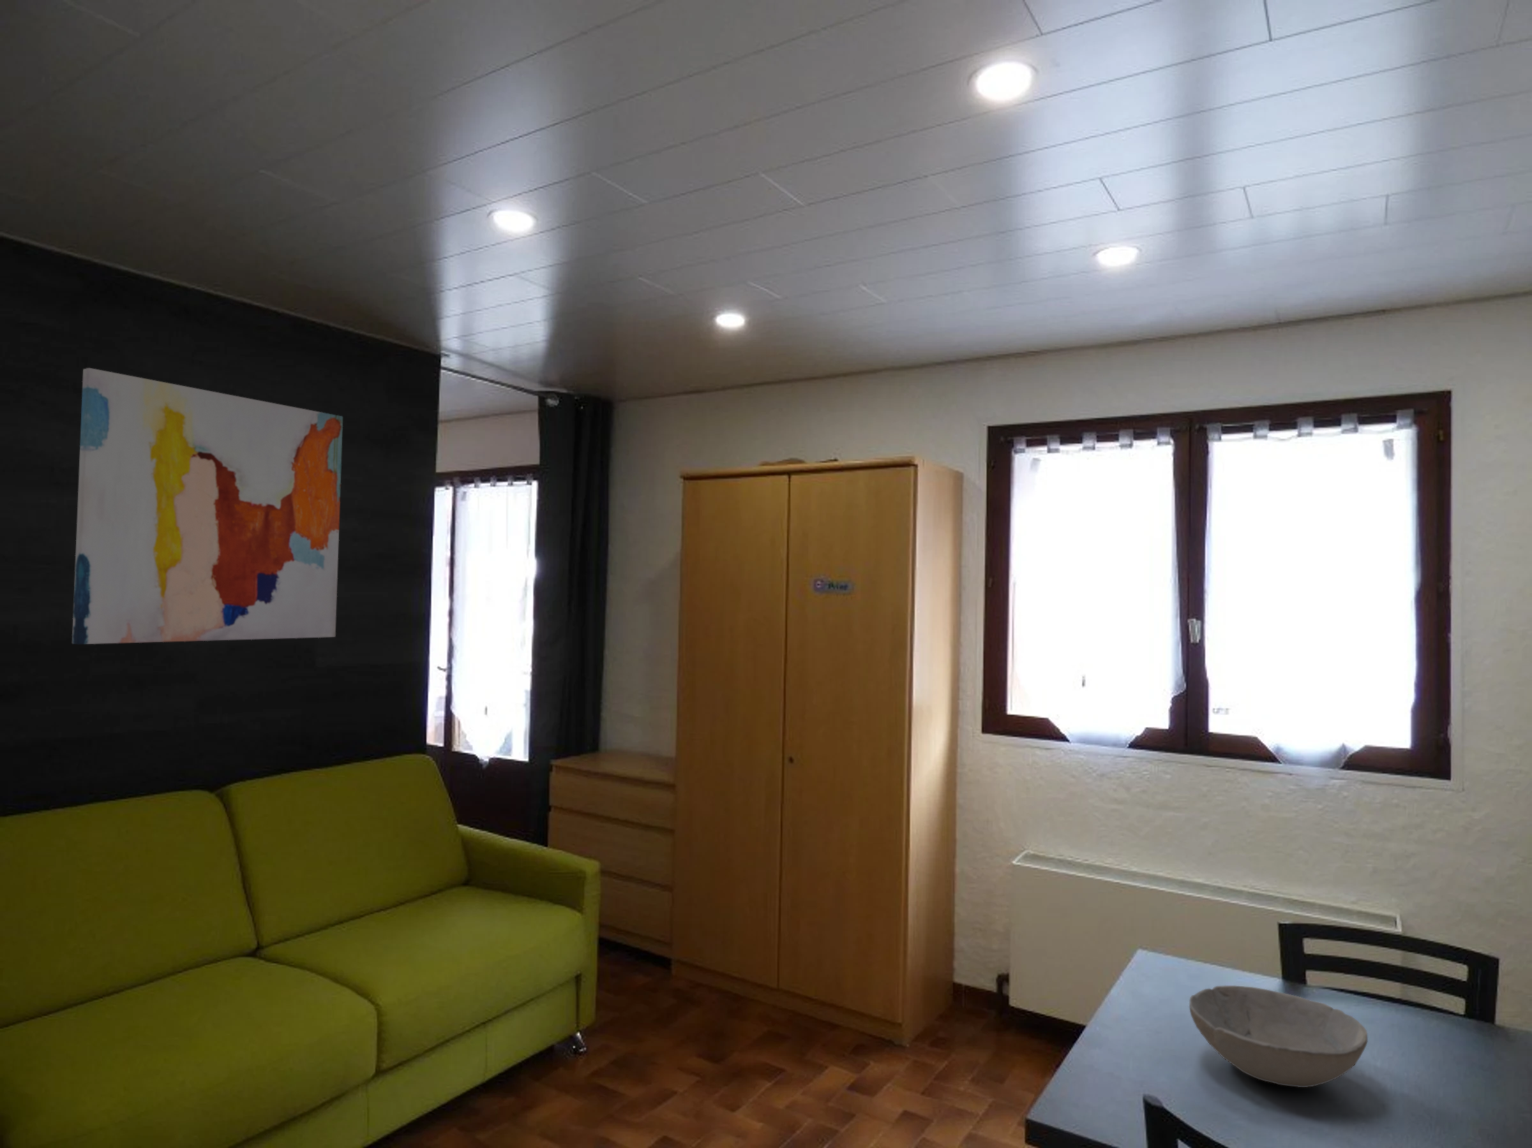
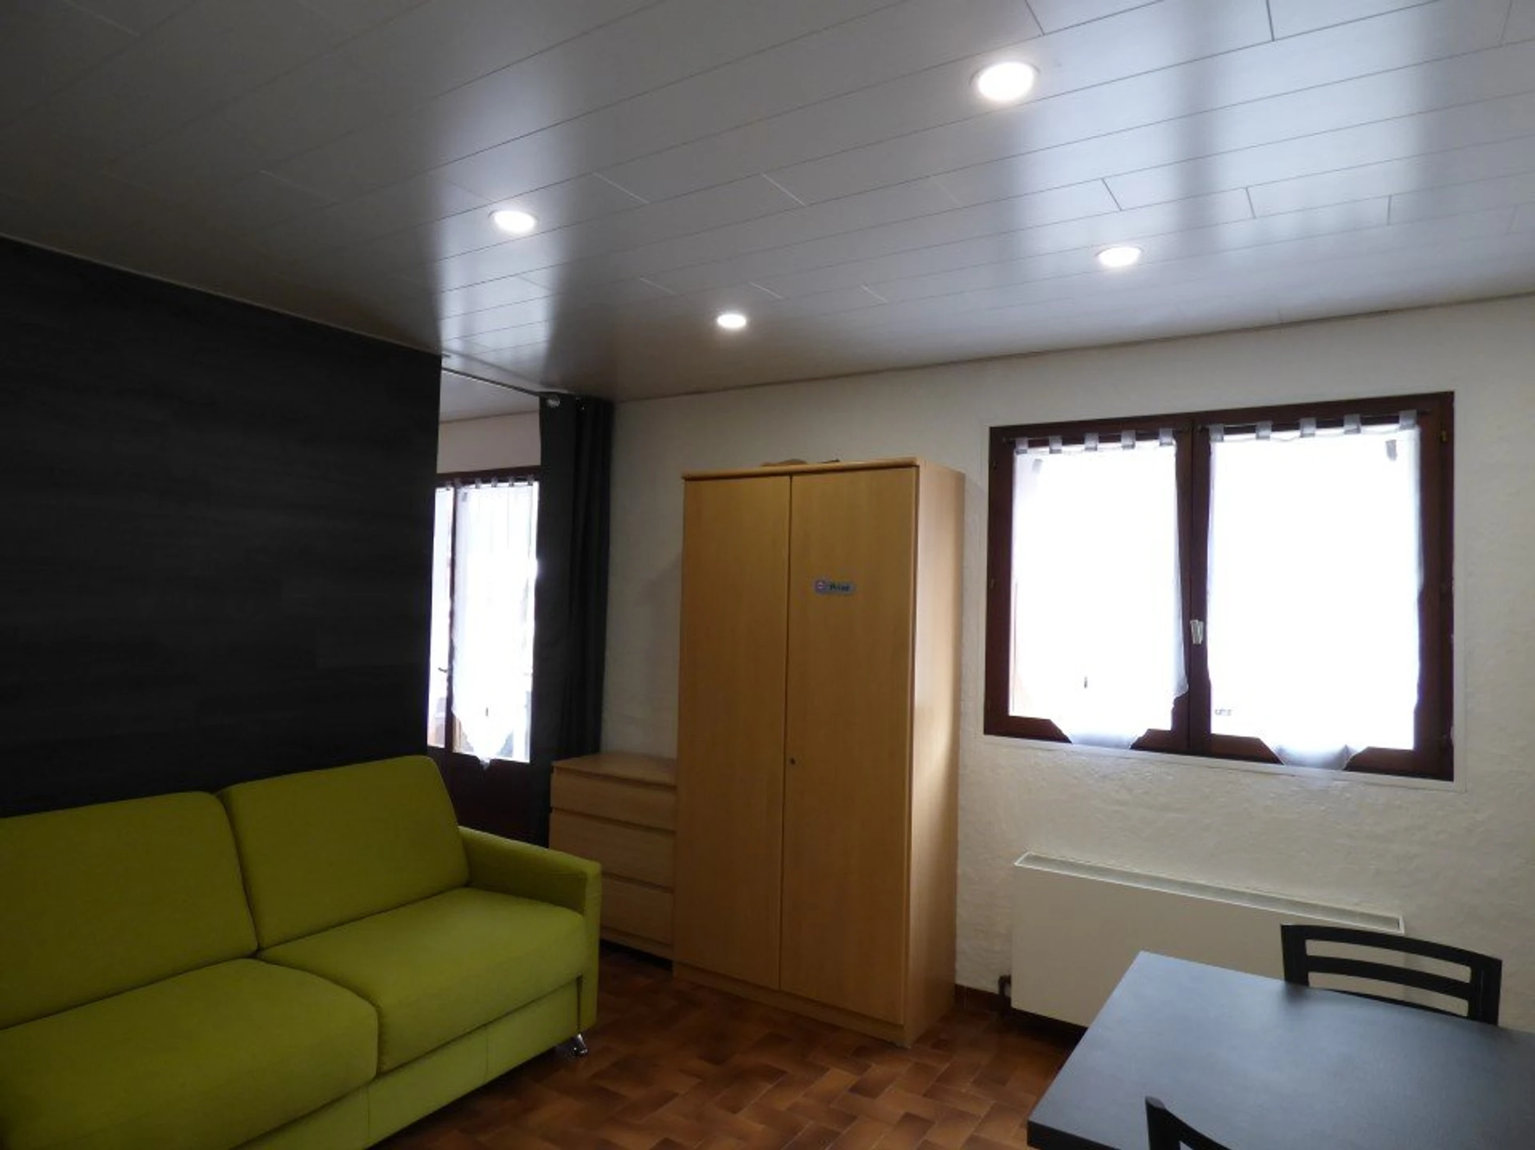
- bowl (1274, 1043)
- wall art (222, 517)
